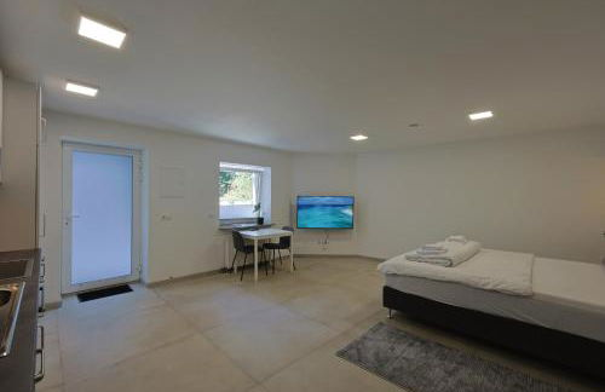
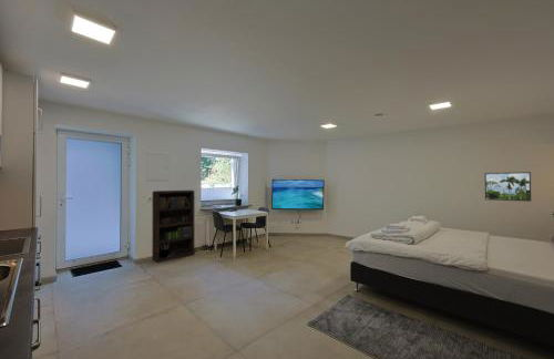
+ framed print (506, 186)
+ bookcase (174, 224)
